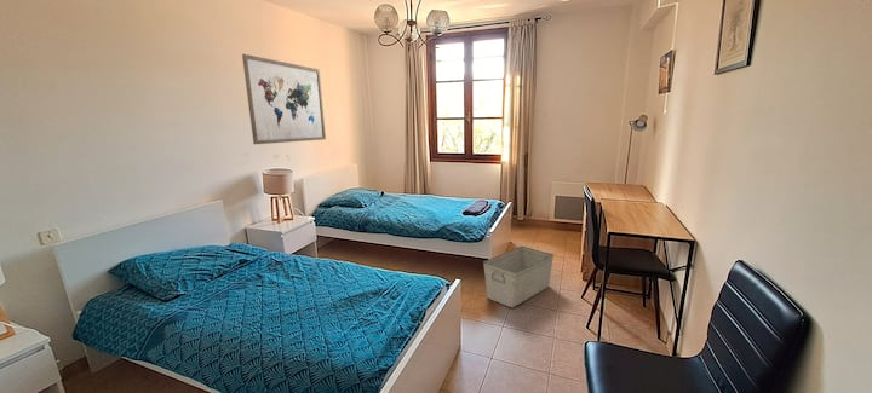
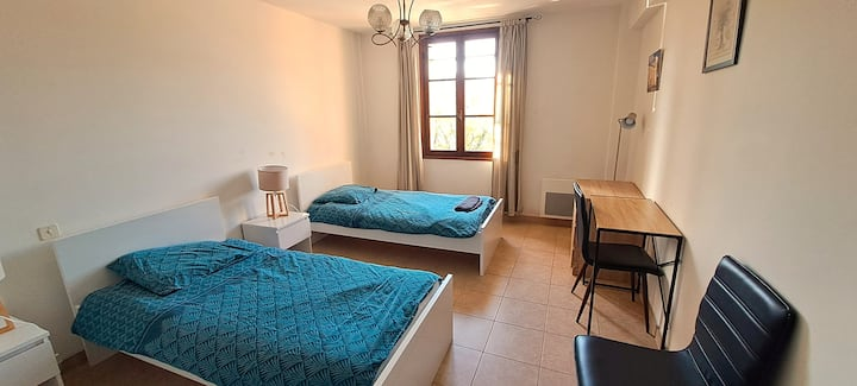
- wall art (289, 103)
- storage bin (518, 274)
